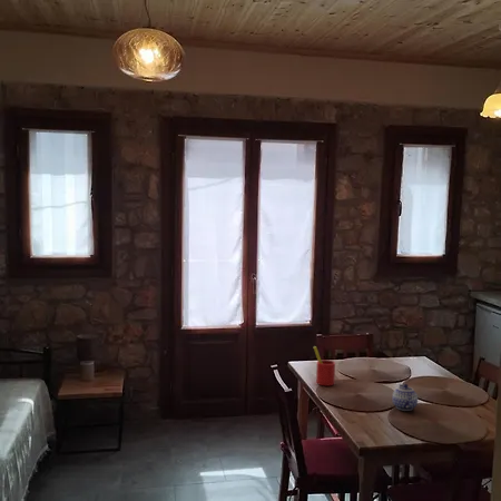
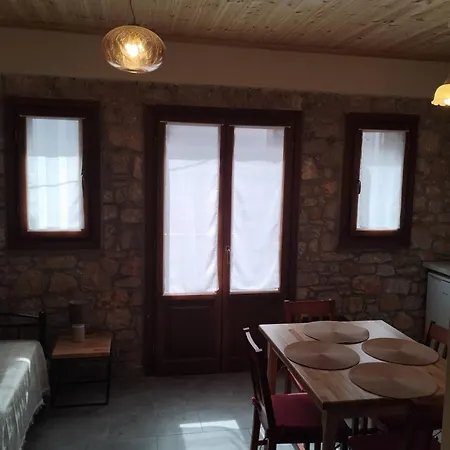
- teapot (404, 395)
- straw (324, 364)
